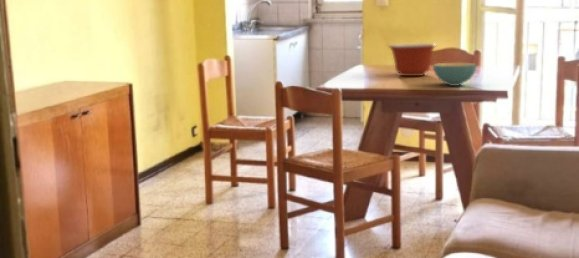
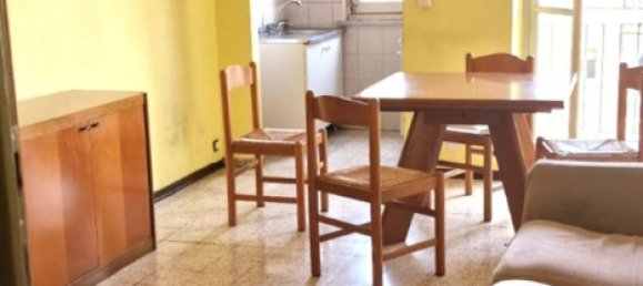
- mixing bowl (412, 59)
- cereal bowl (454, 74)
